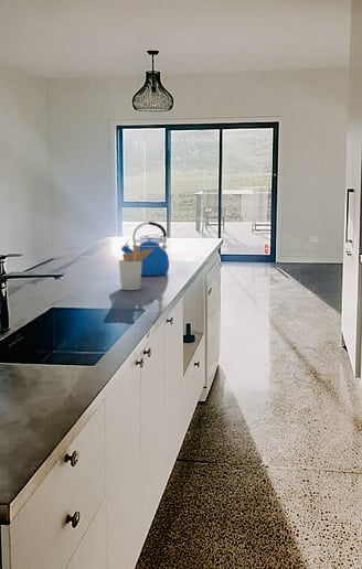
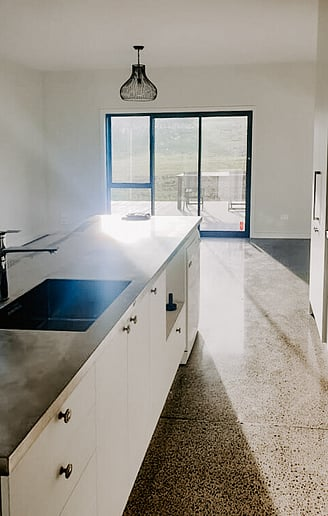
- utensil holder (136, 268)
- kettle (145, 247)
